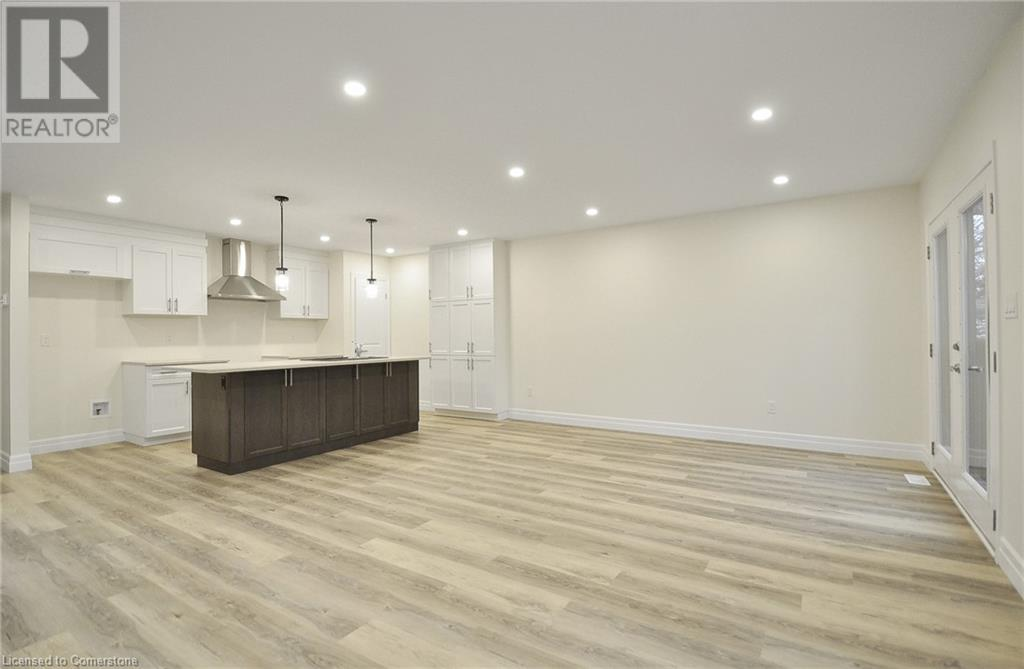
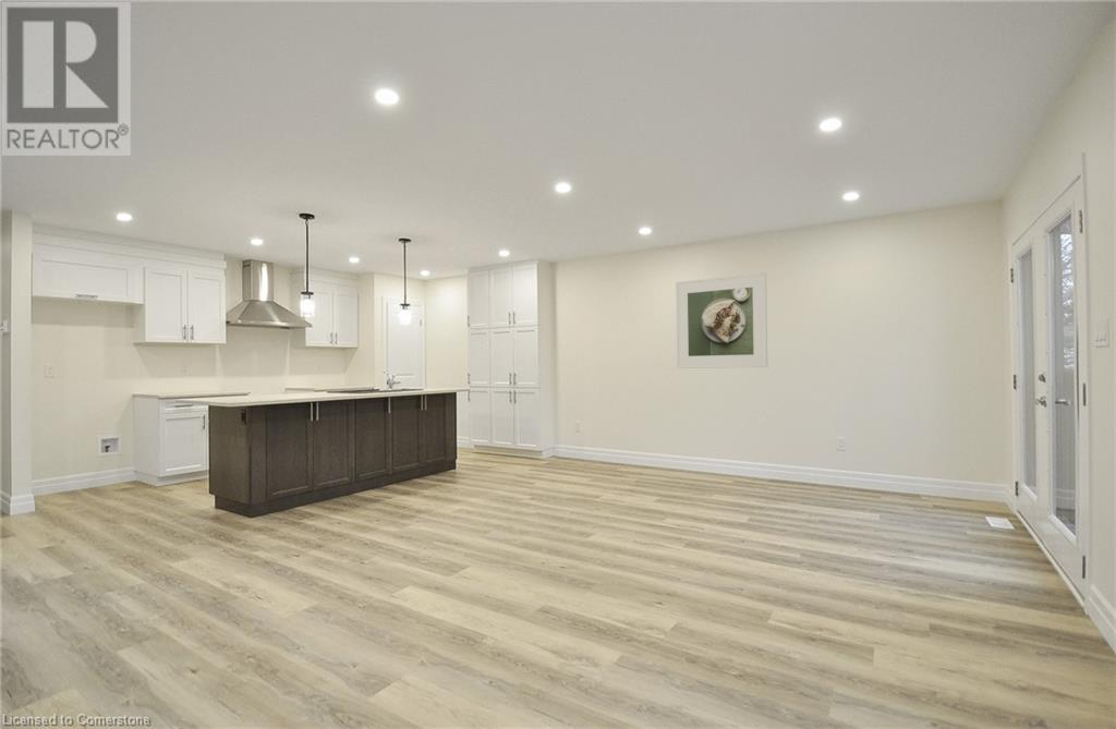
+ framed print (719, 323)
